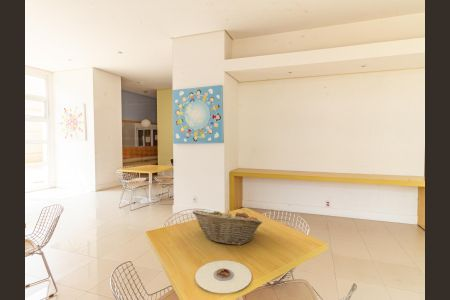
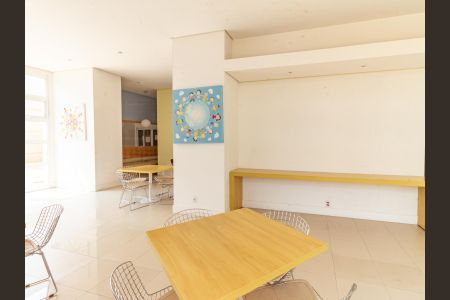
- plate (223, 273)
- fruit basket (226, 222)
